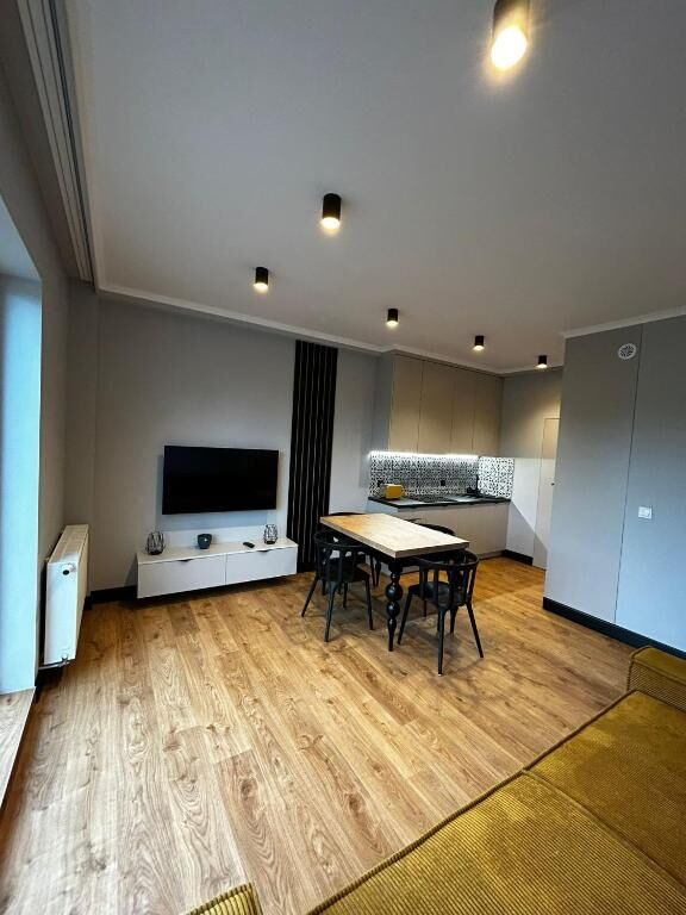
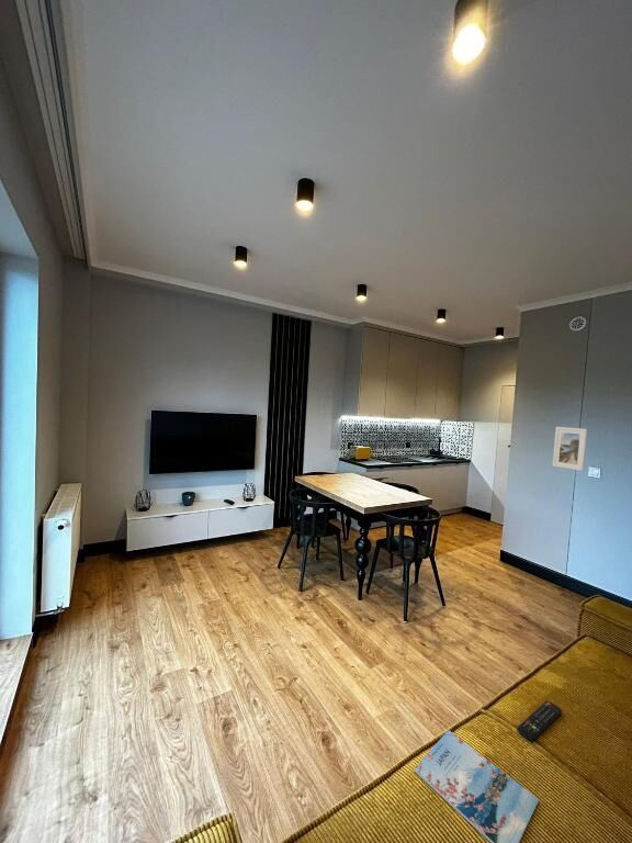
+ magazine (474, 784)
+ remote control (540, 720)
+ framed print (568, 448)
